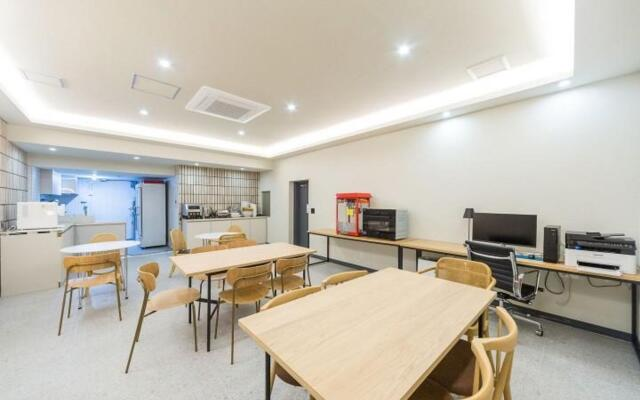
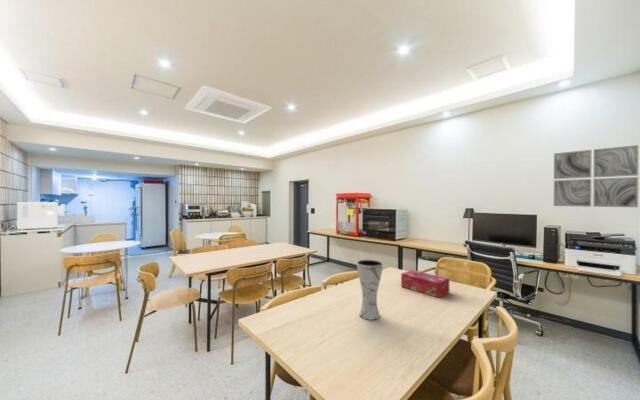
+ wall art (590, 177)
+ tissue box (424, 282)
+ vase (369, 288)
